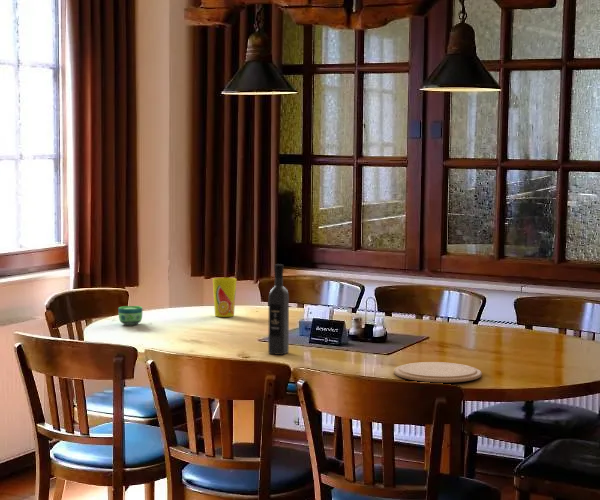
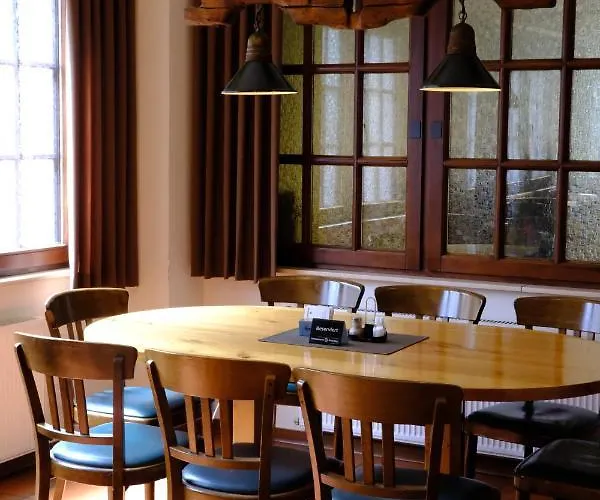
- cup (131, 315)
- wine bottle (278, 309)
- plate (437, 371)
- cup (224, 297)
